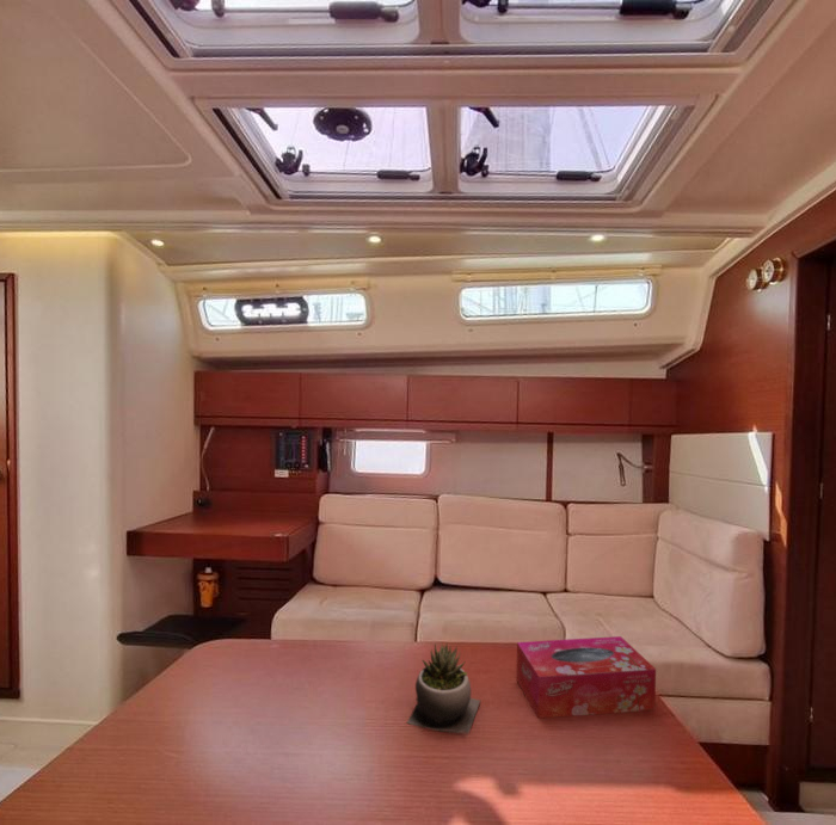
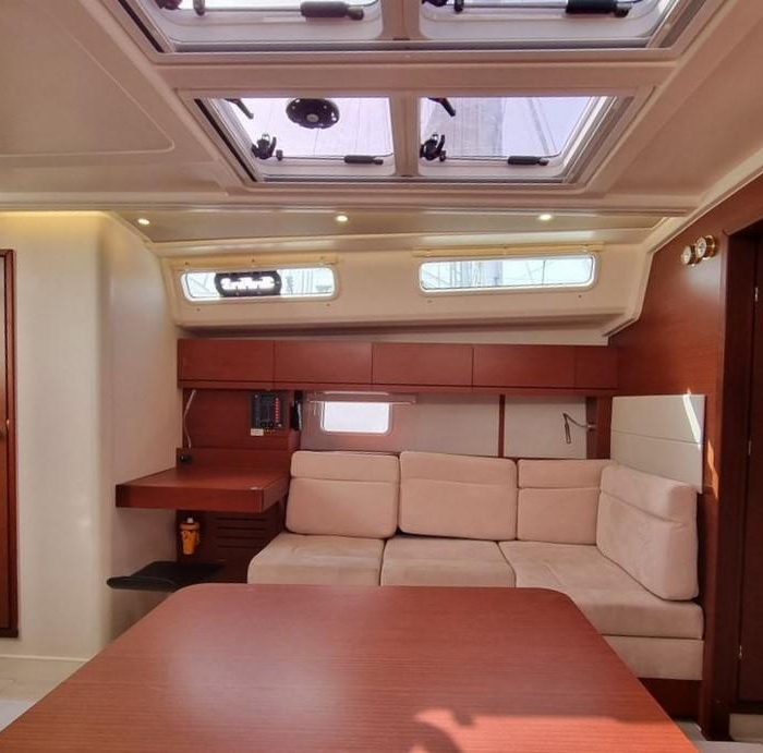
- tissue box (582, 673)
- succulent plant (444, 681)
